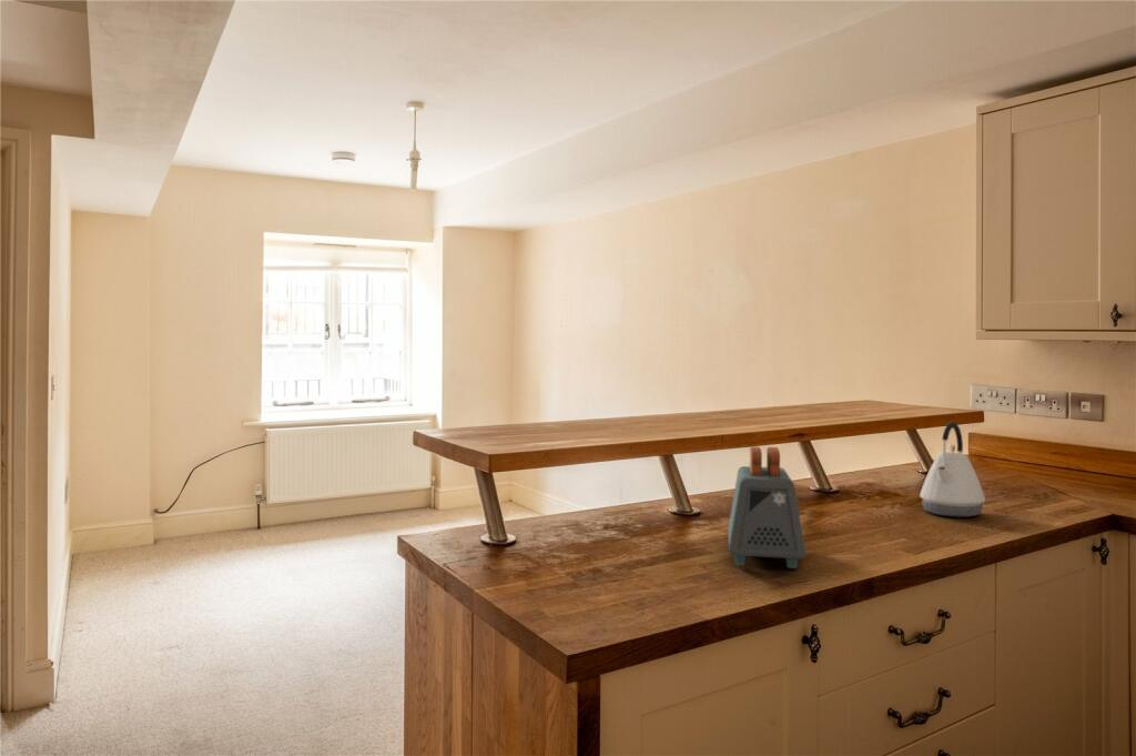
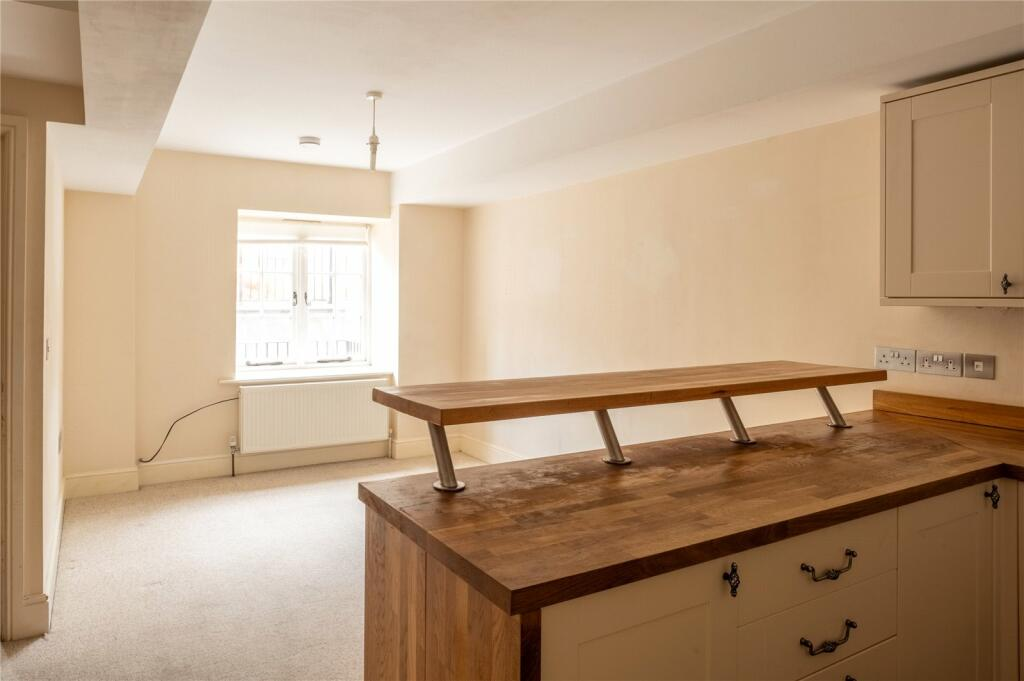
- toaster (763, 502)
- kettle (951, 467)
